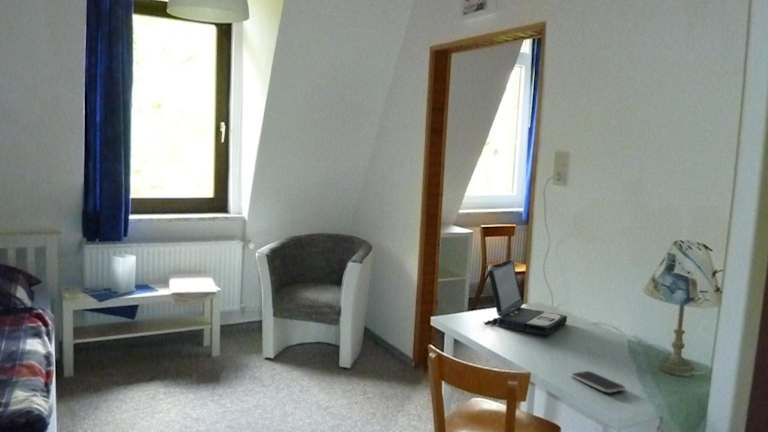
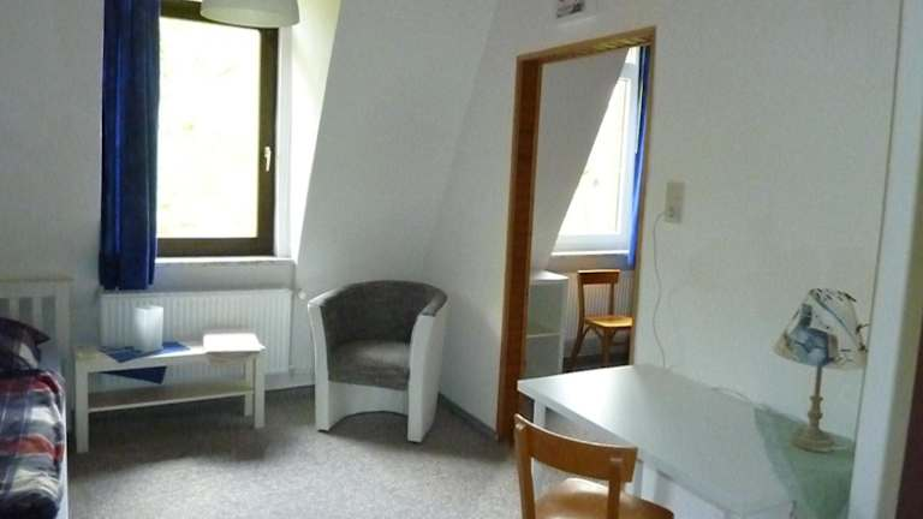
- smartphone (597, 381)
- laptop (520, 294)
